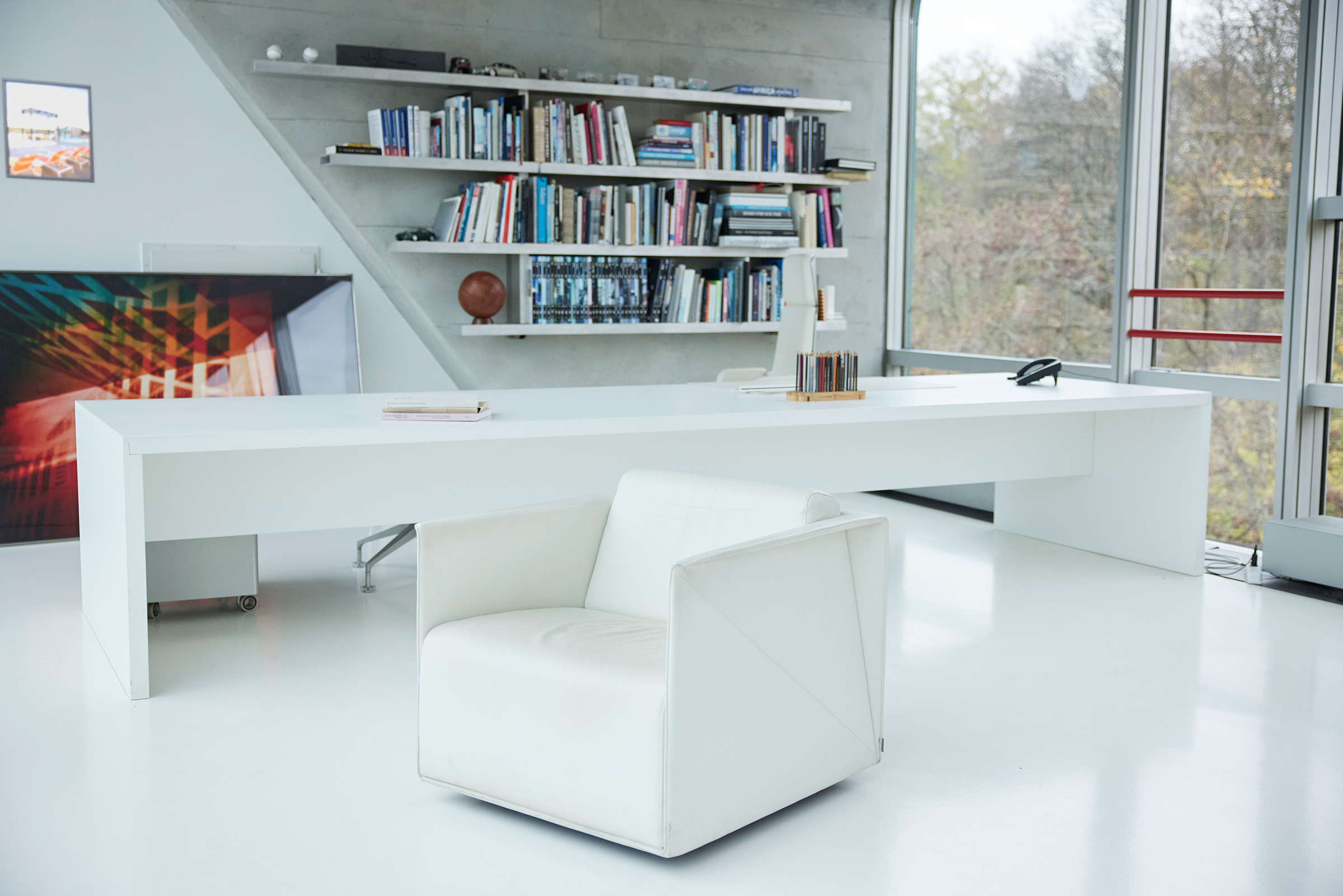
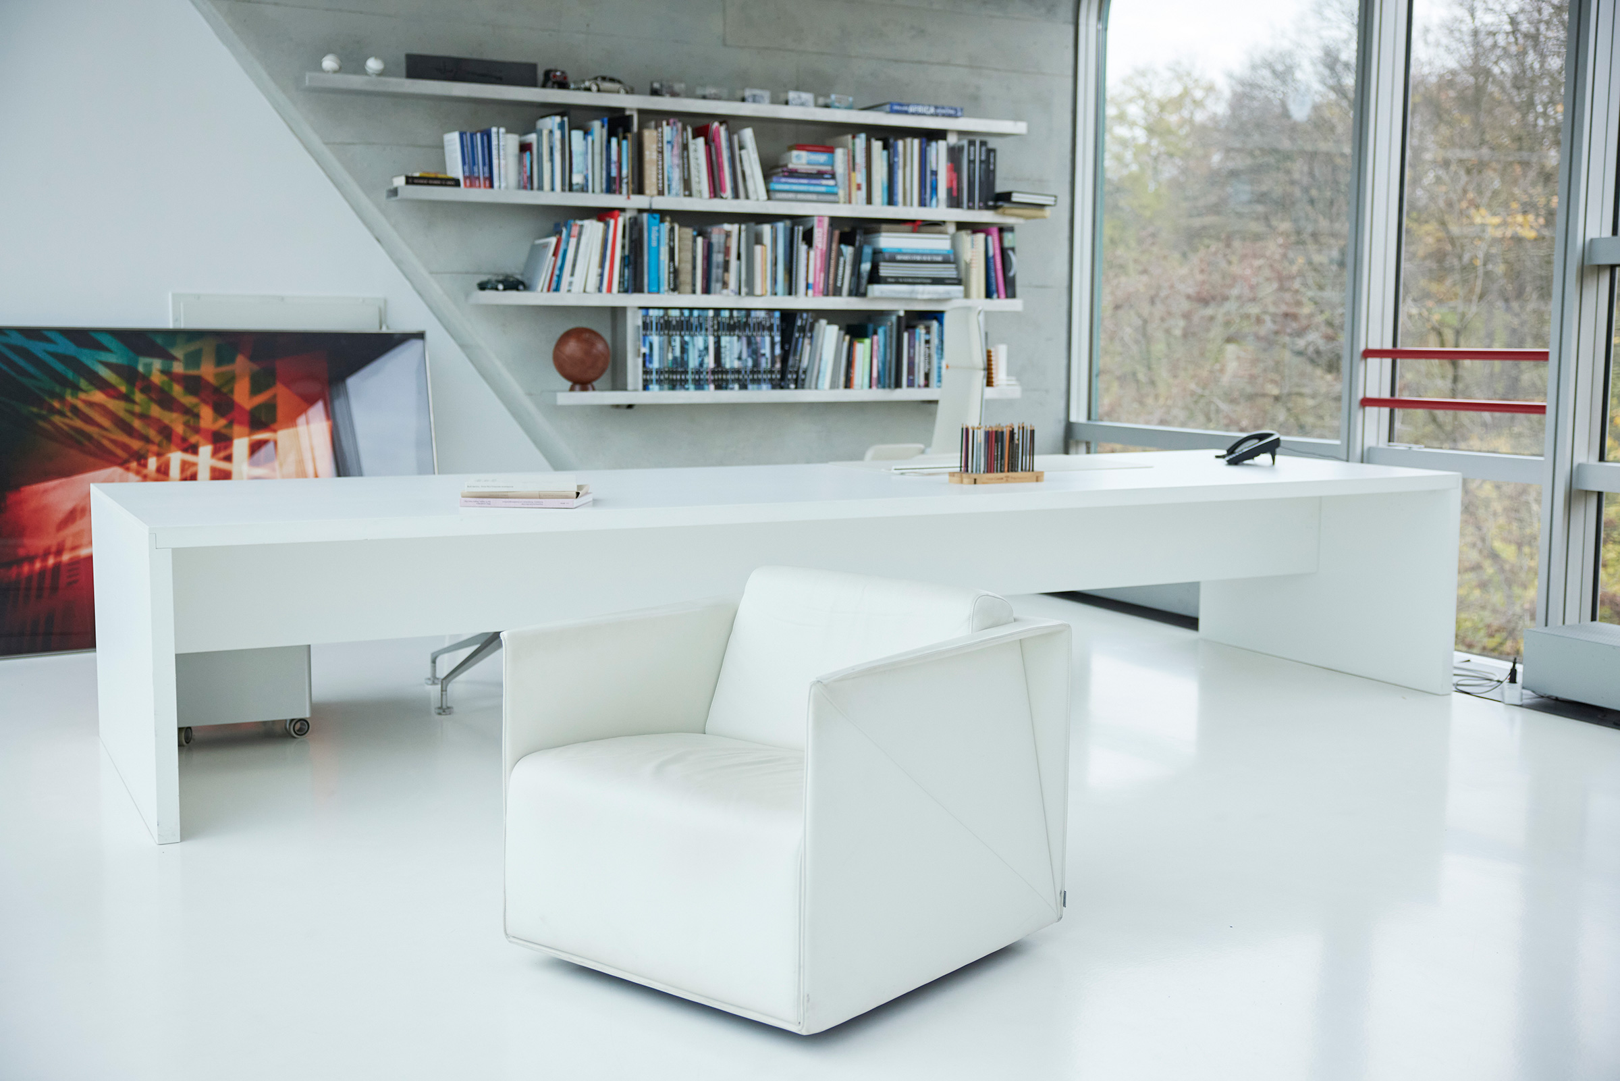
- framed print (49, 131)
